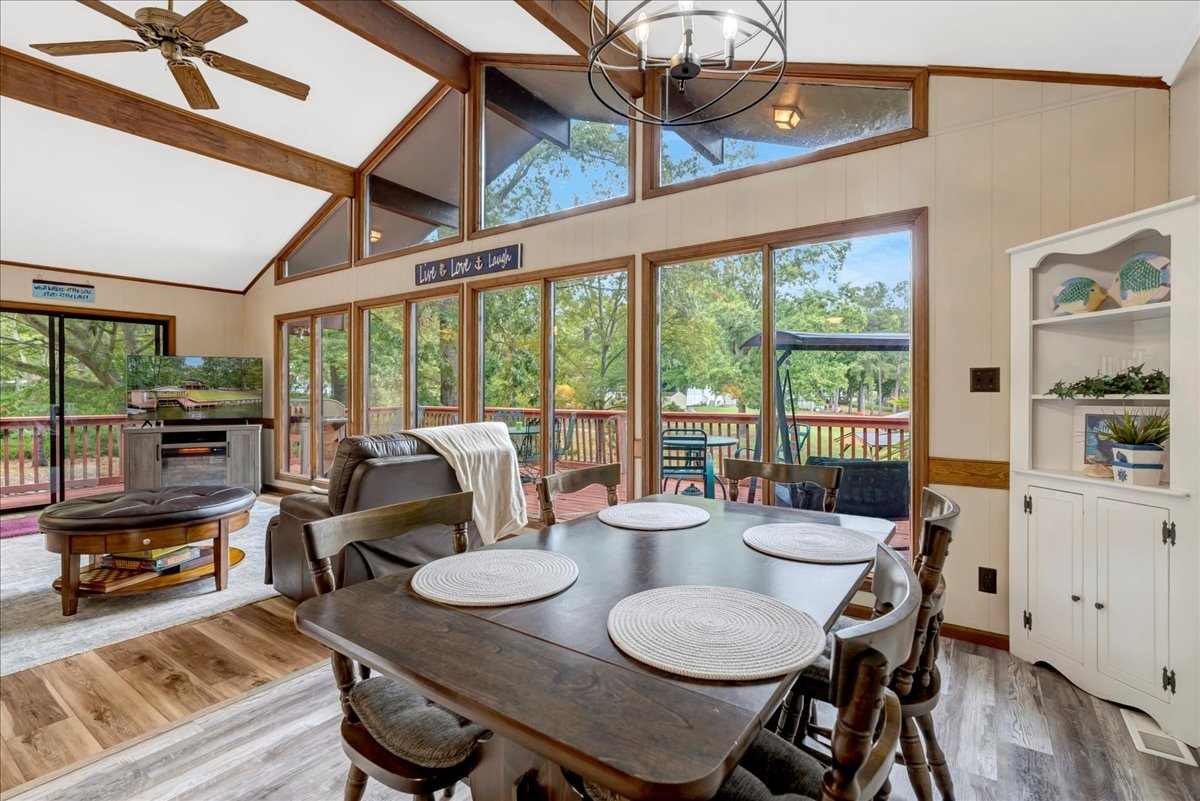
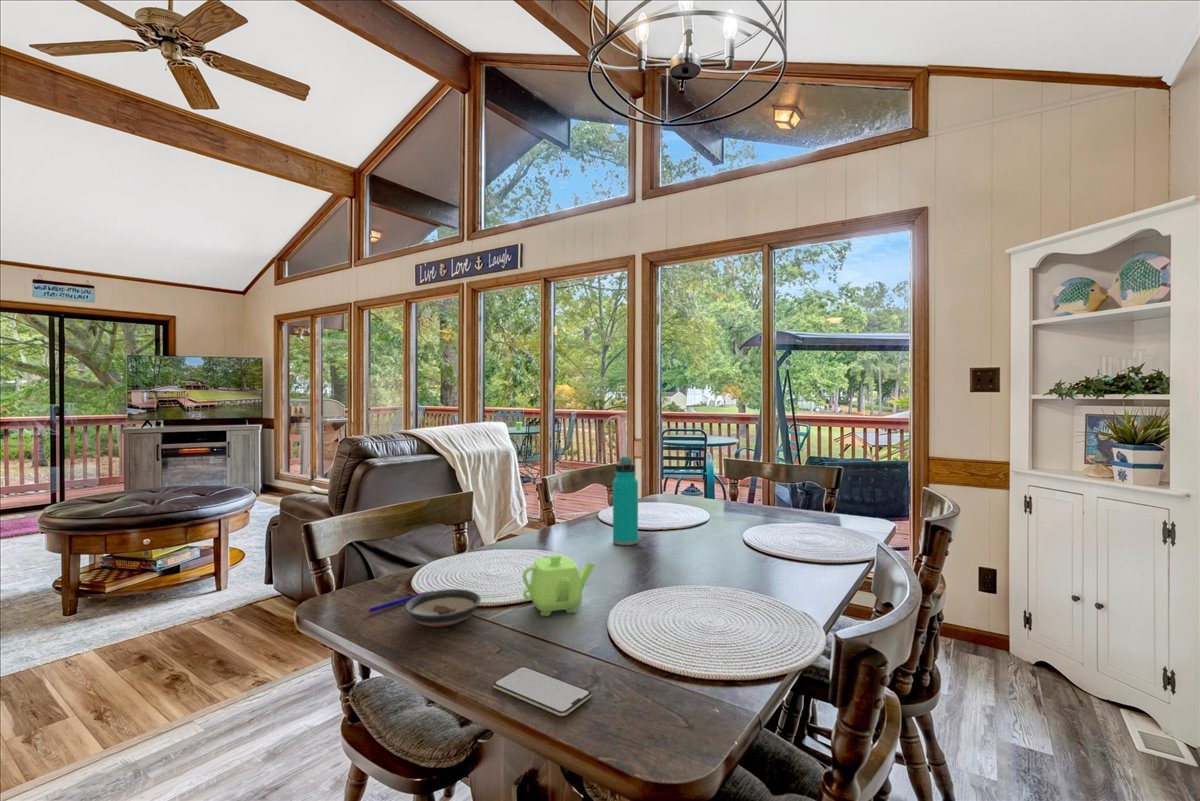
+ teapot (559, 581)
+ saucer (443, 610)
+ smartphone (541, 688)
+ pen (402, 600)
+ water bottle (625, 499)
